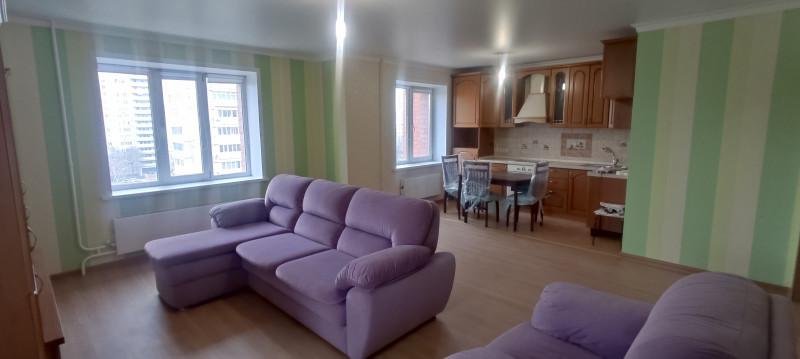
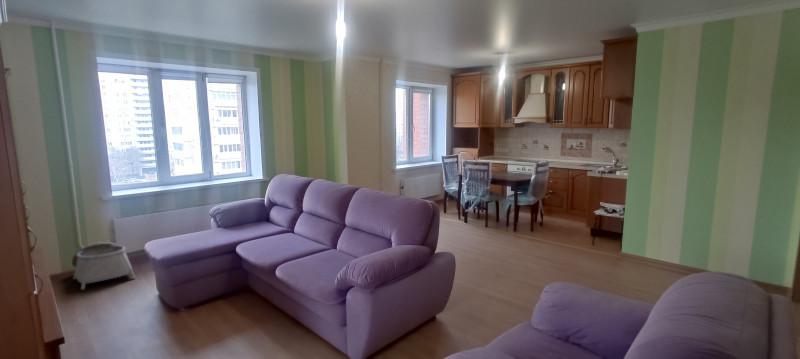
+ basket (100, 260)
